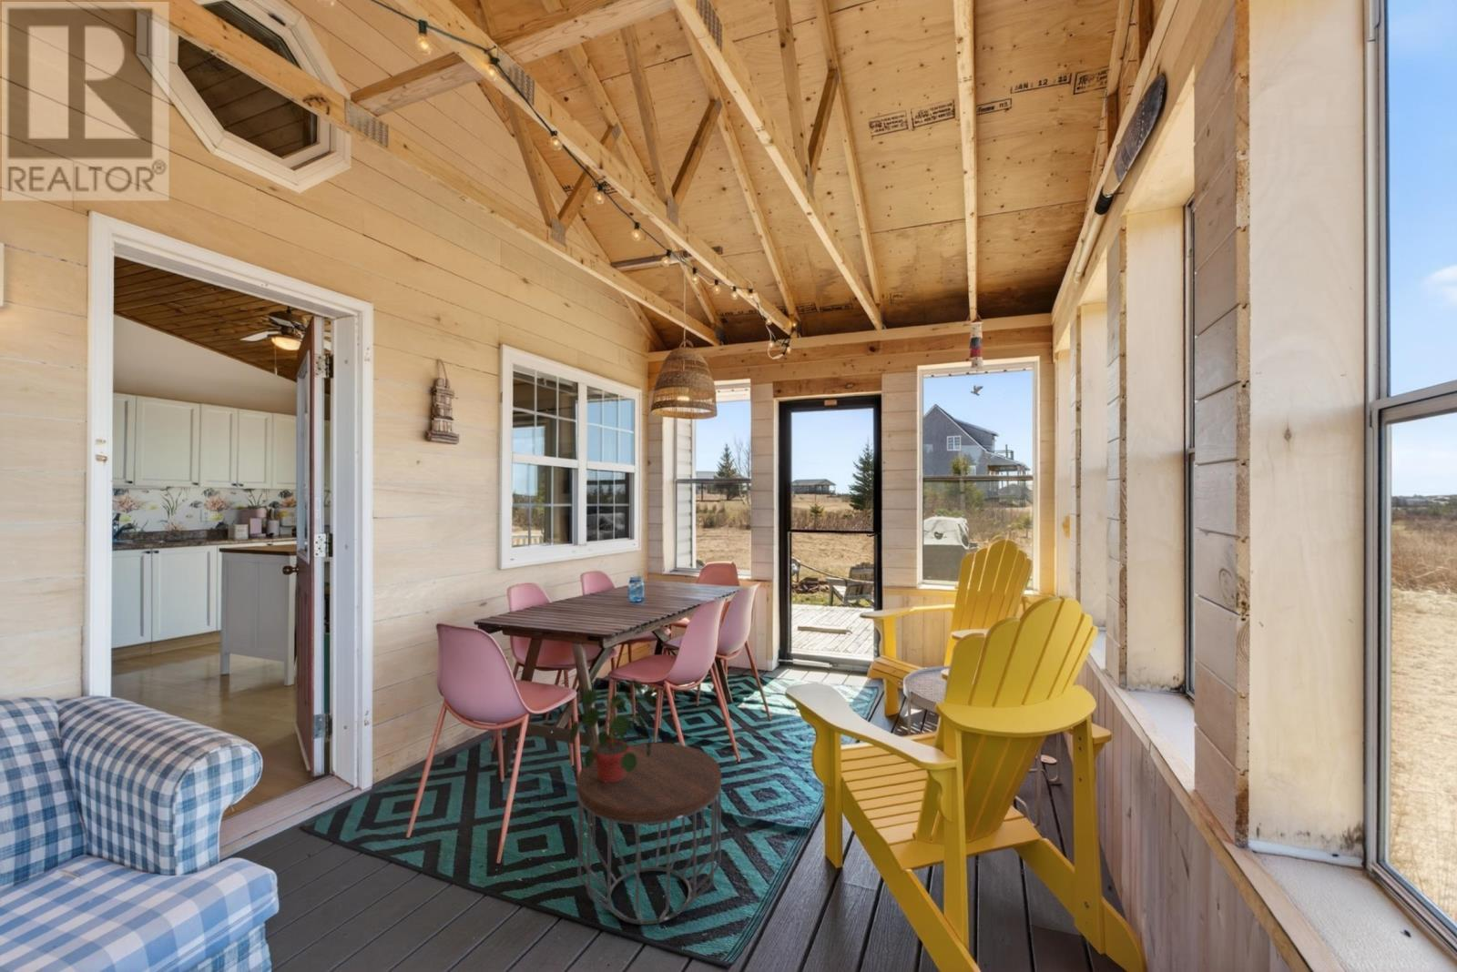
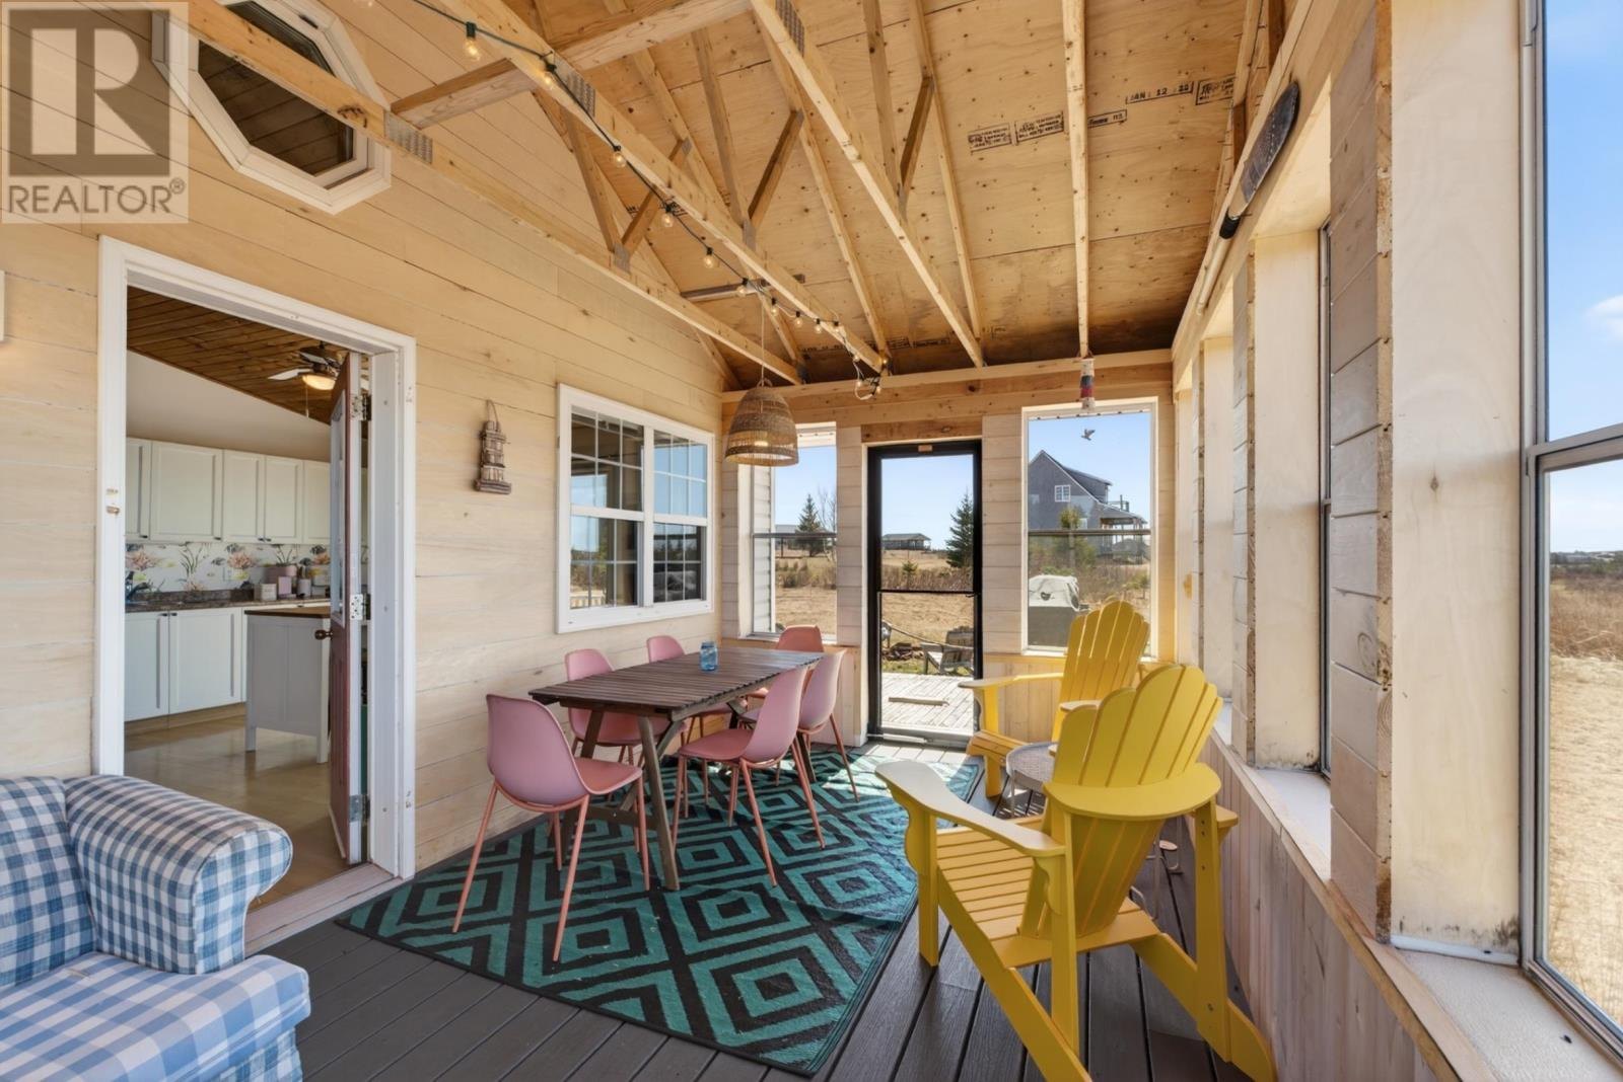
- potted plant (617, 726)
- side table (657, 836)
